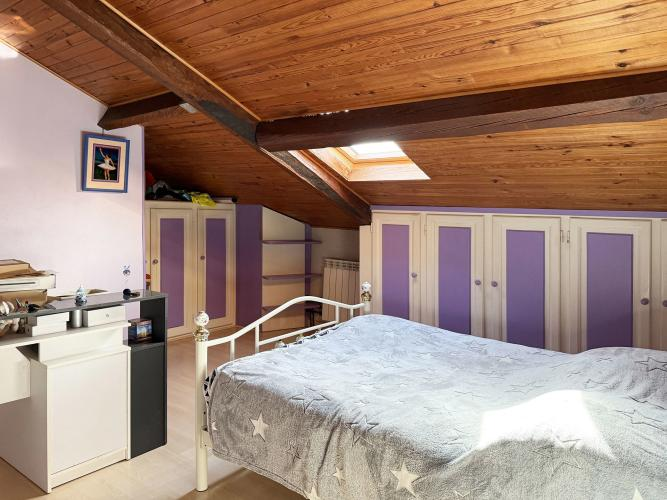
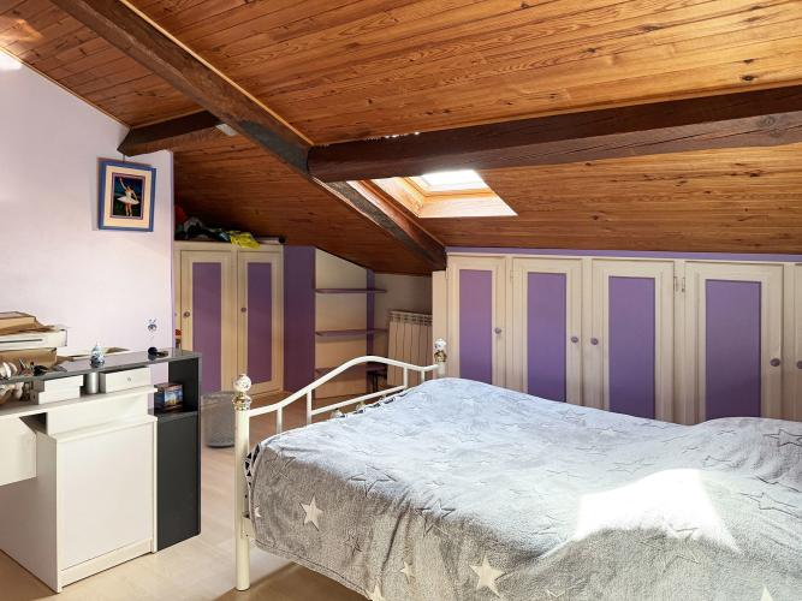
+ waste bin (224, 418)
